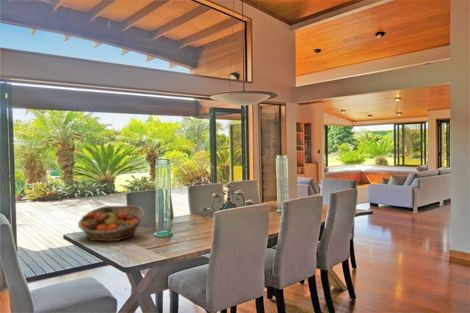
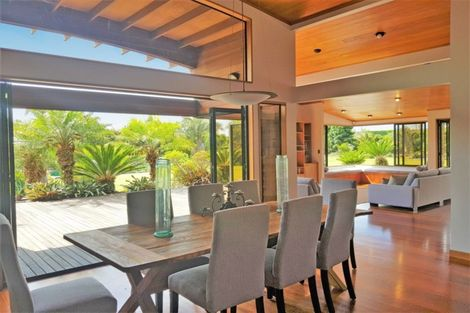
- fruit basket (112, 222)
